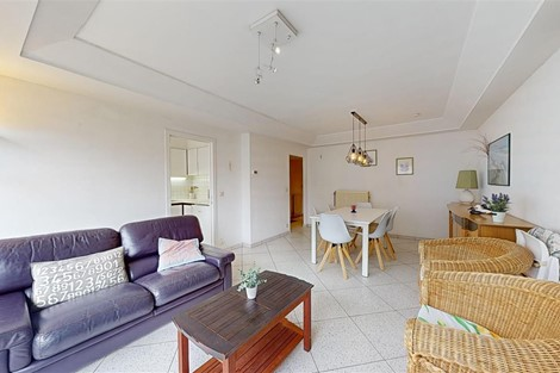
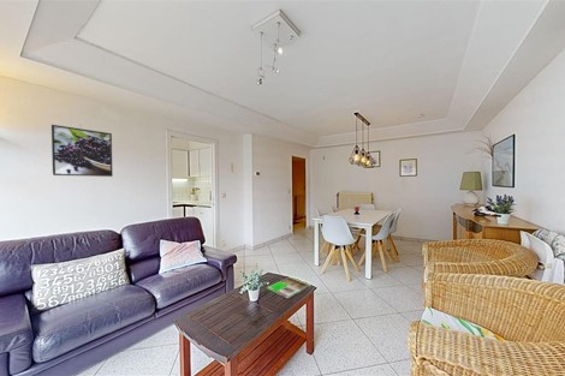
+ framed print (84, 153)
+ magazine (289, 286)
